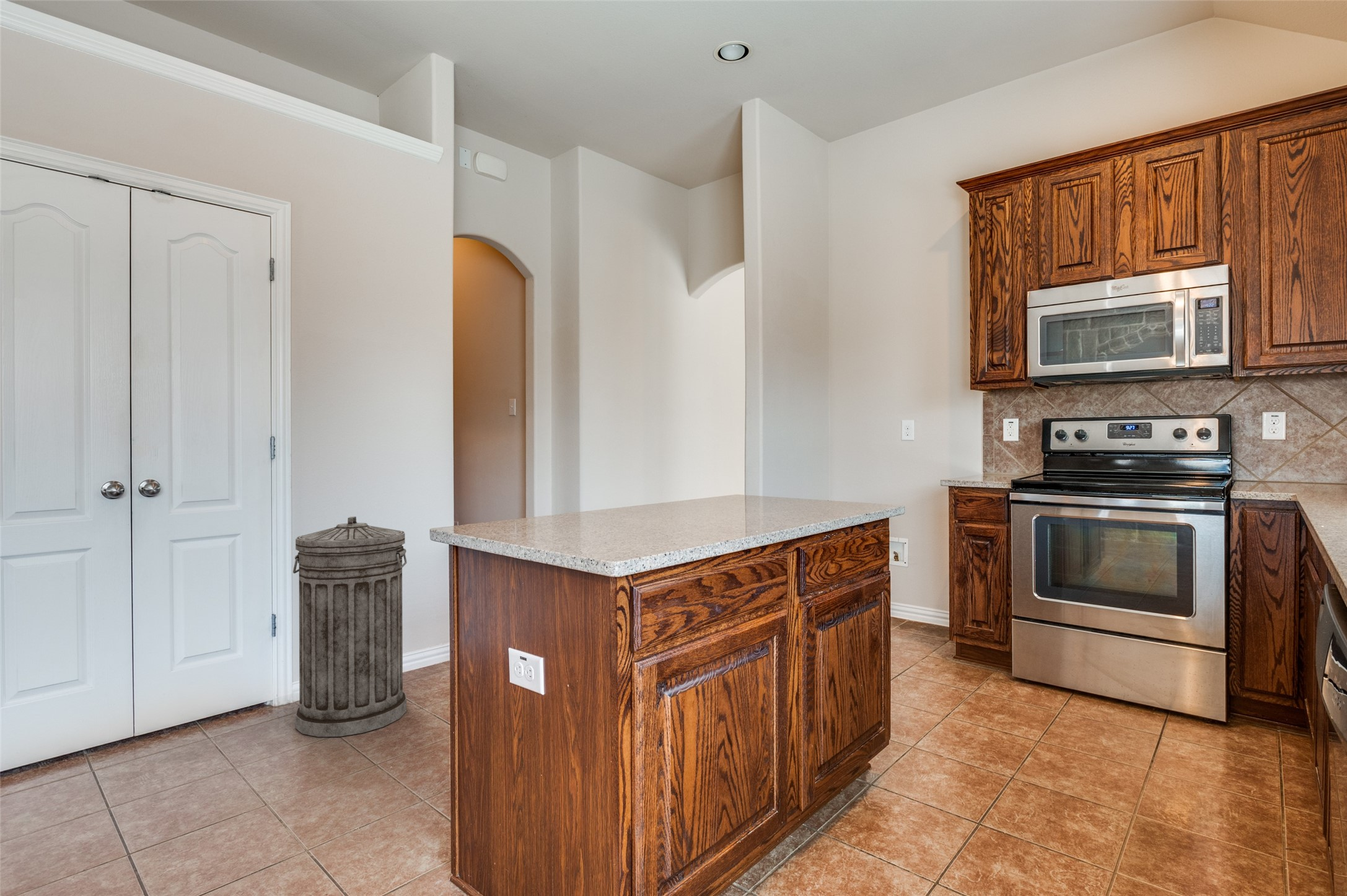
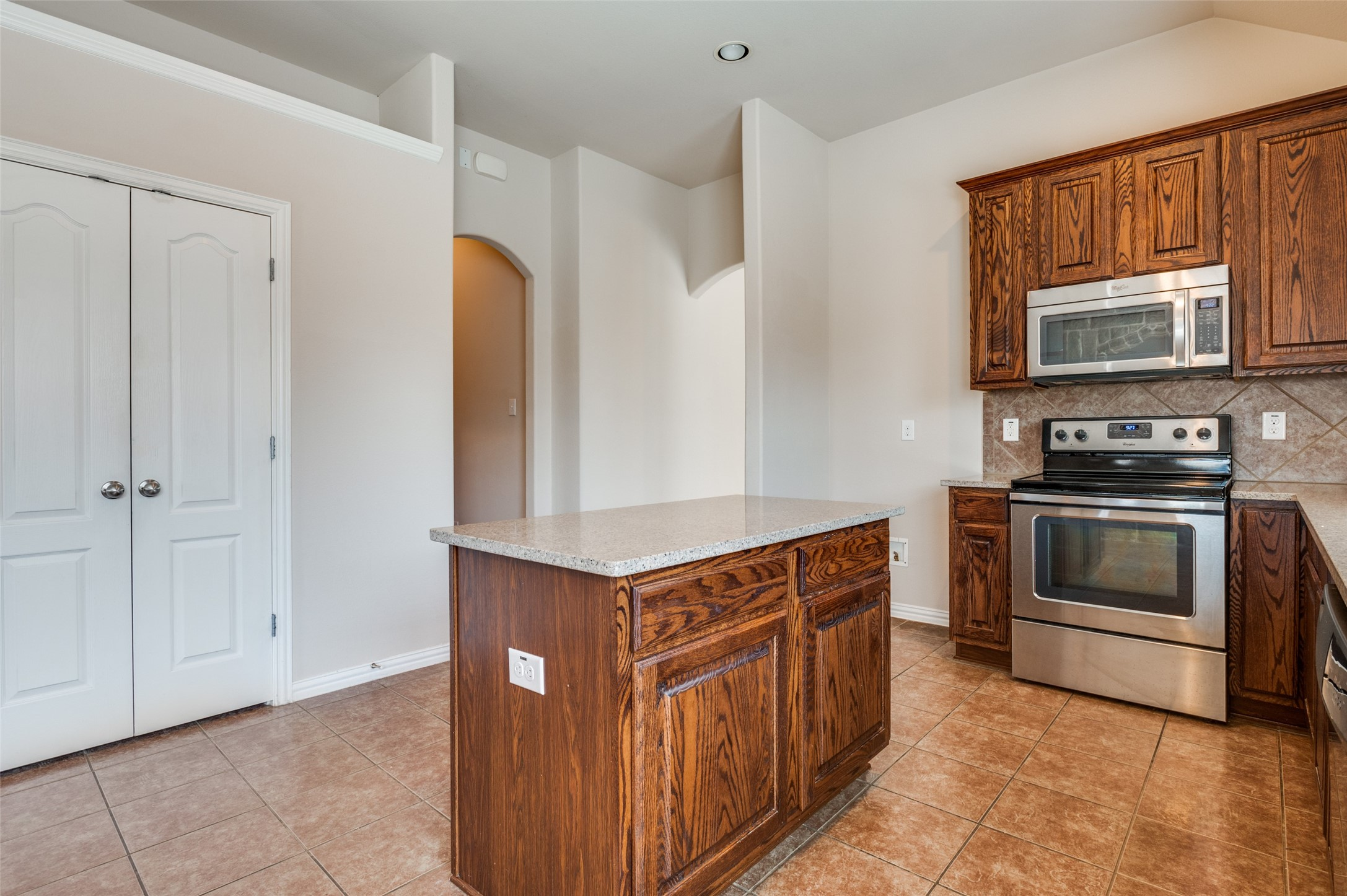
- trash can (352, 616)
